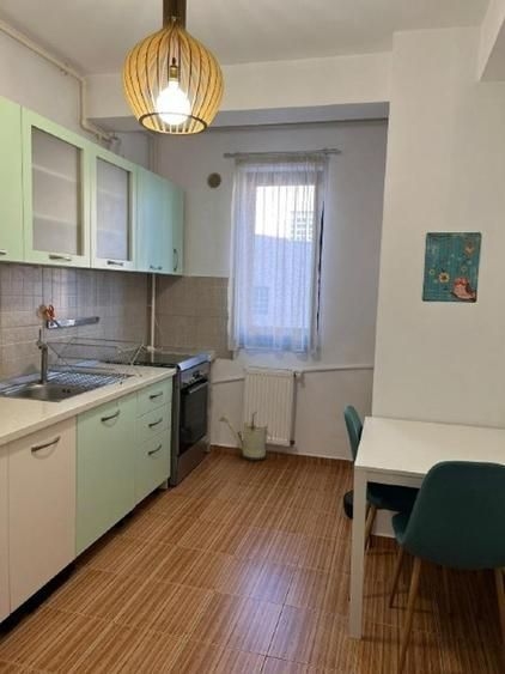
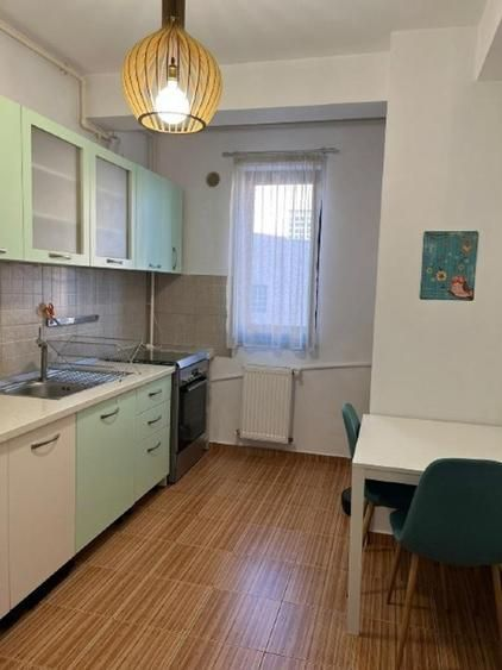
- watering can (244, 432)
